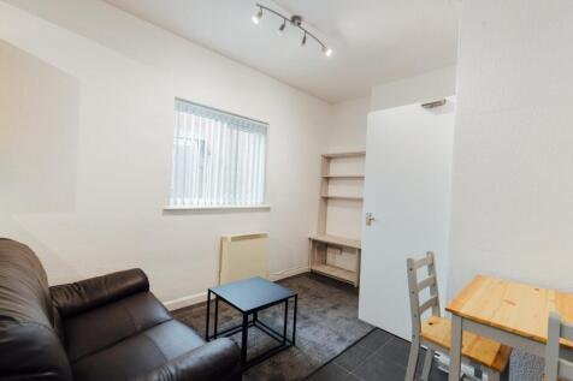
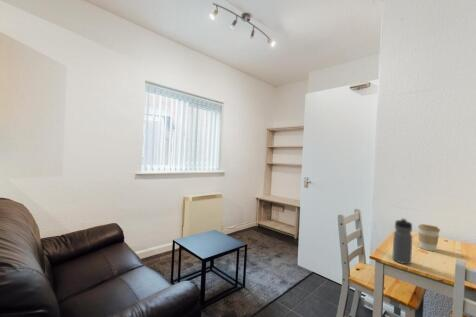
+ coffee cup (428, 236)
+ water bottle (402, 239)
